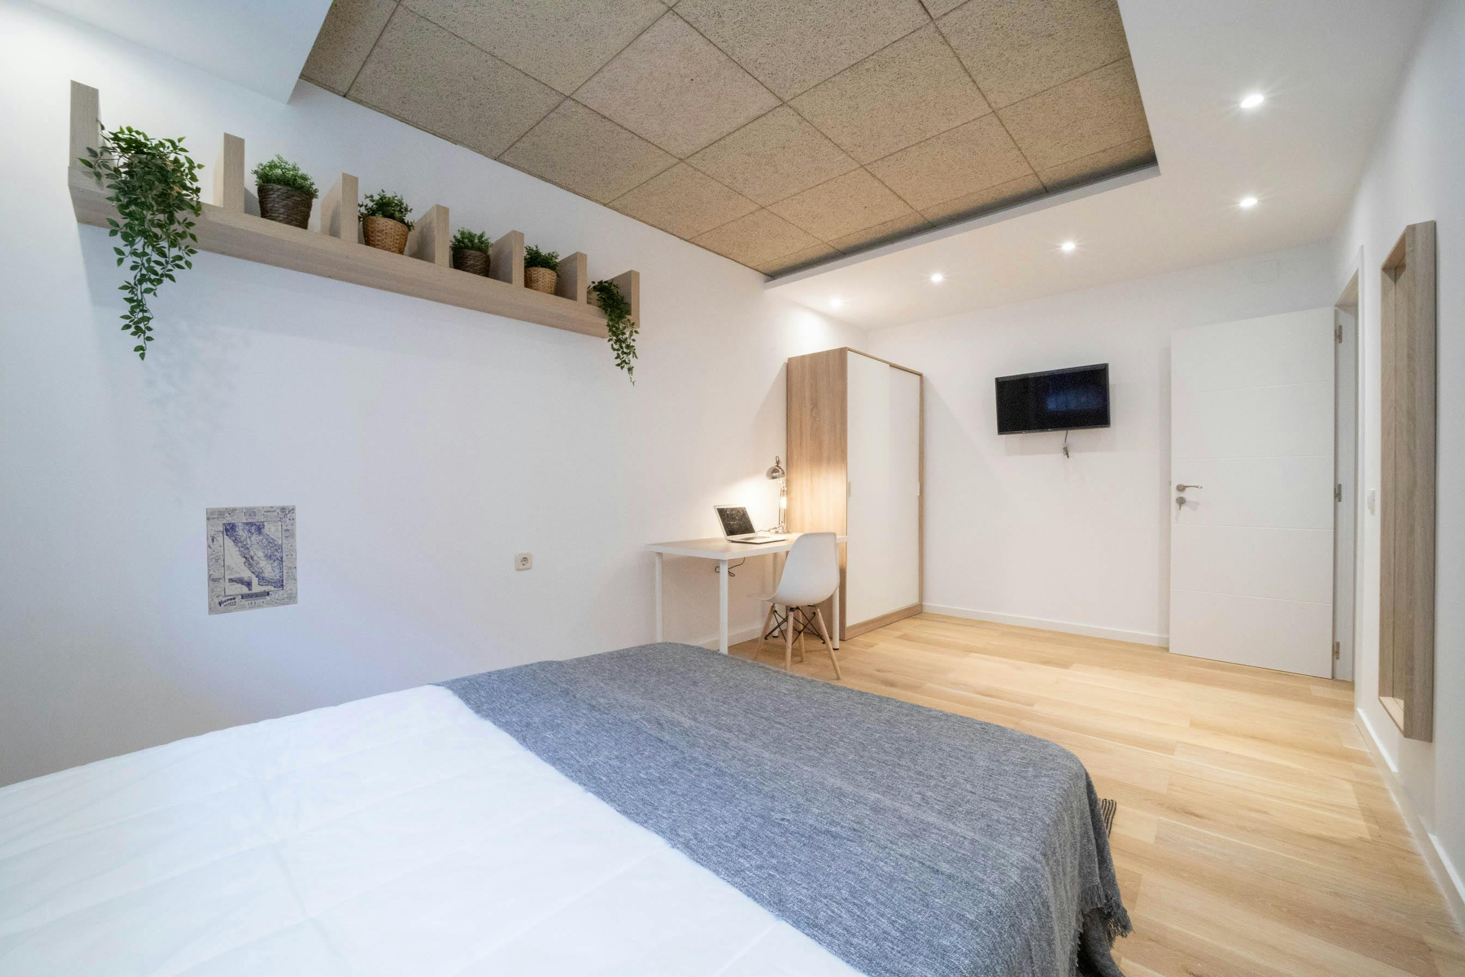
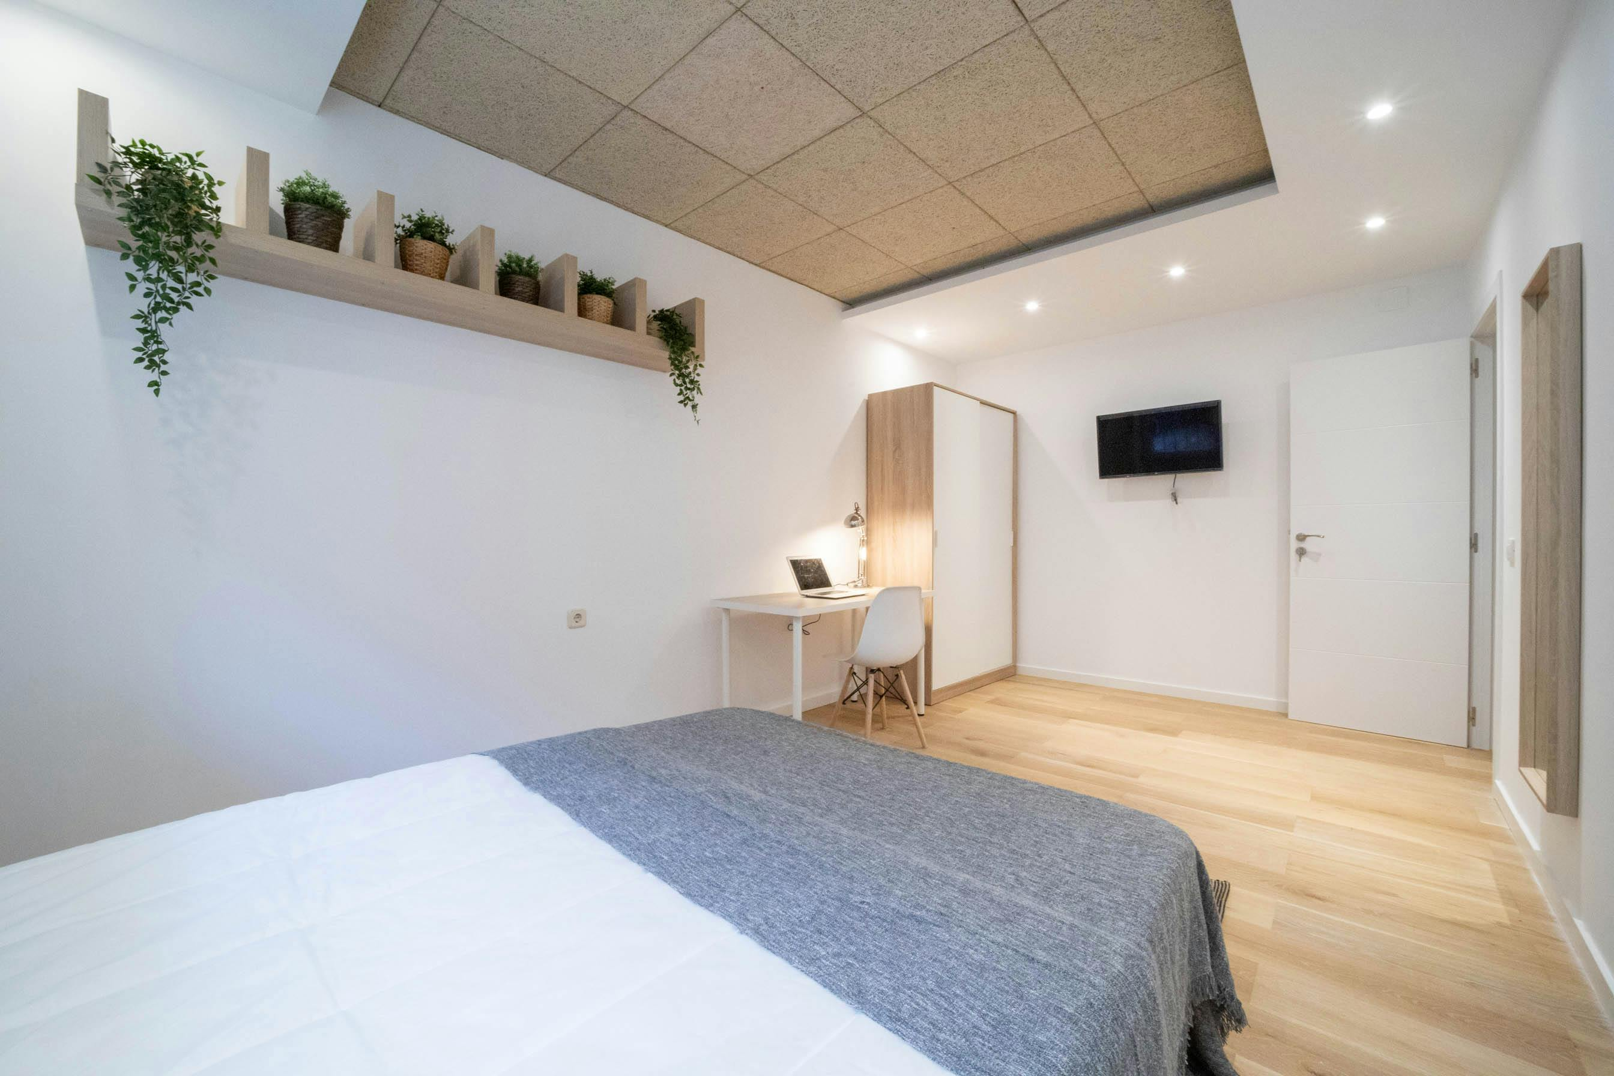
- wall art (253, 558)
